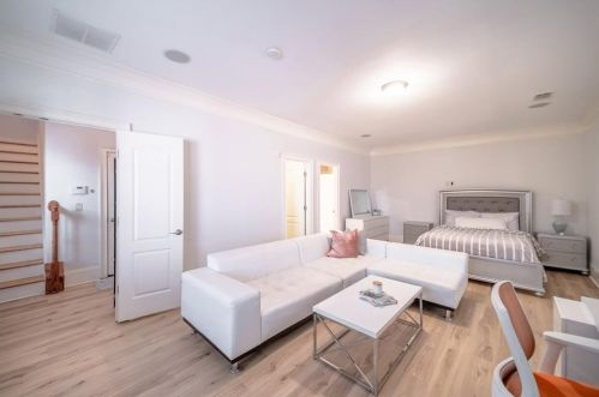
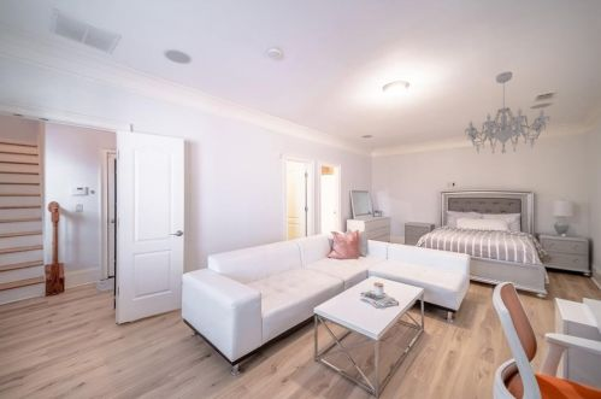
+ chandelier (503, 113)
